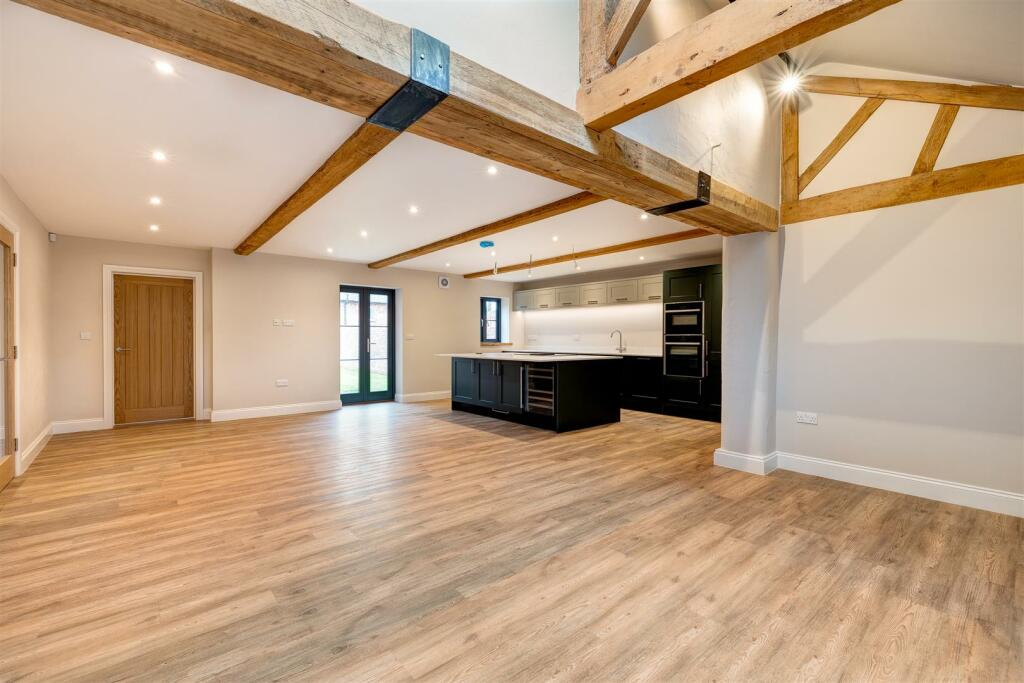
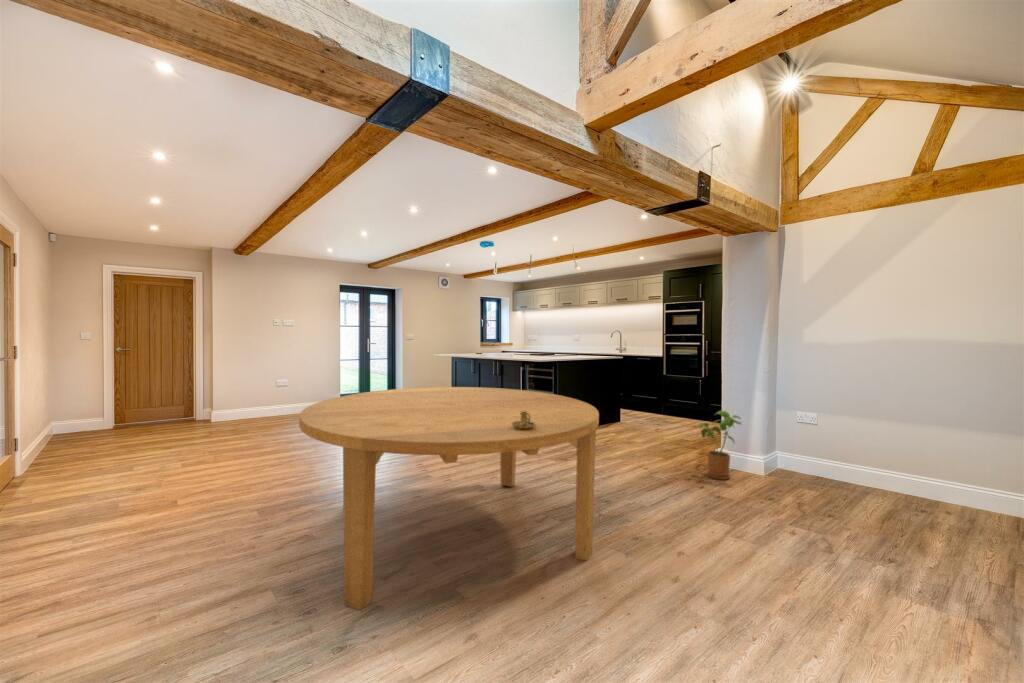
+ house plant (717, 444)
+ candlestick (524, 418)
+ dining table (455, 462)
